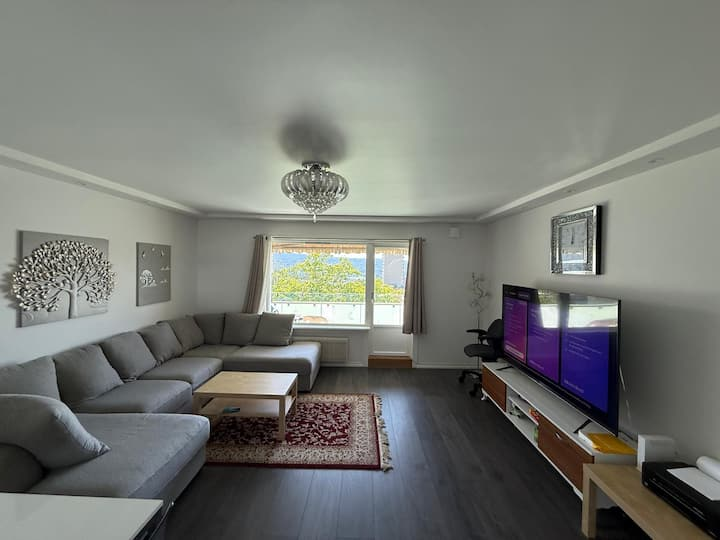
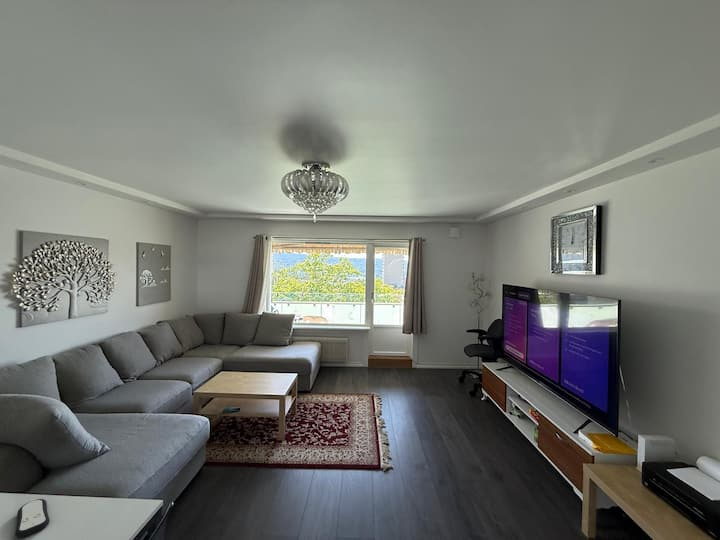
+ remote control (32, 516)
